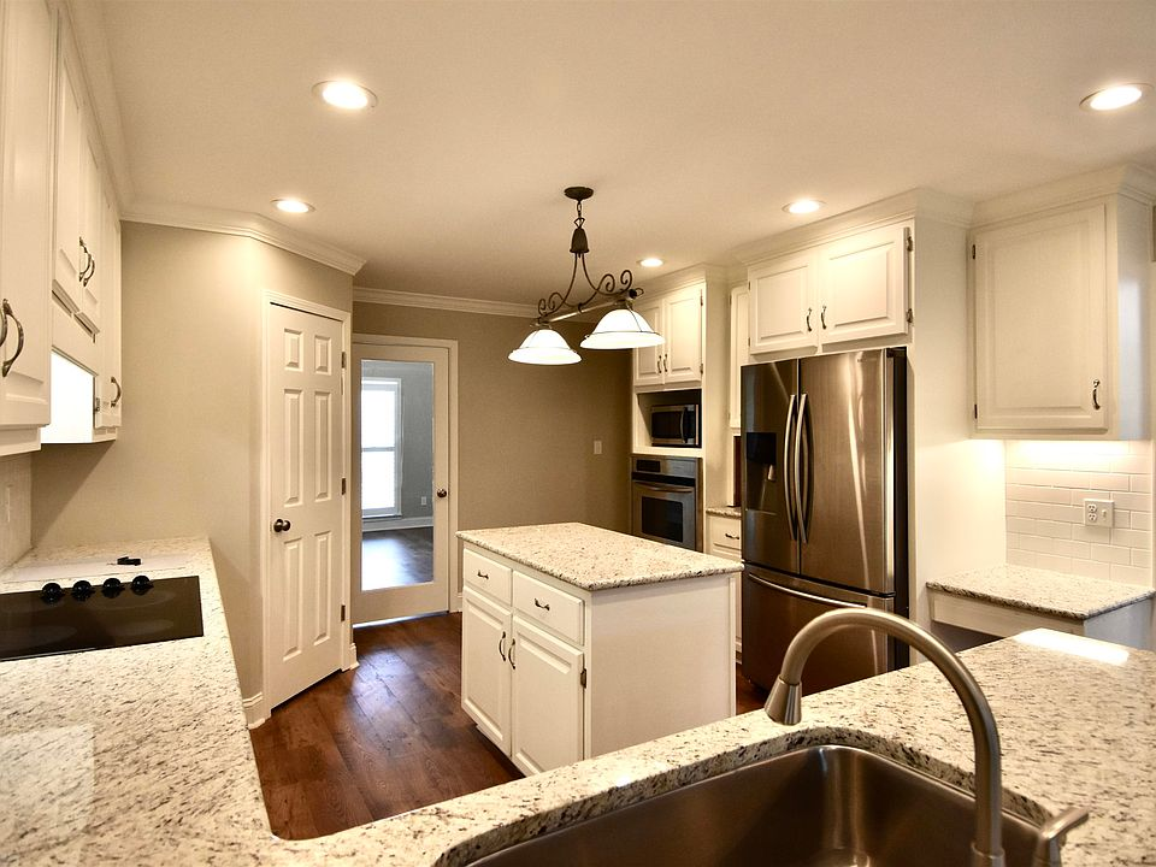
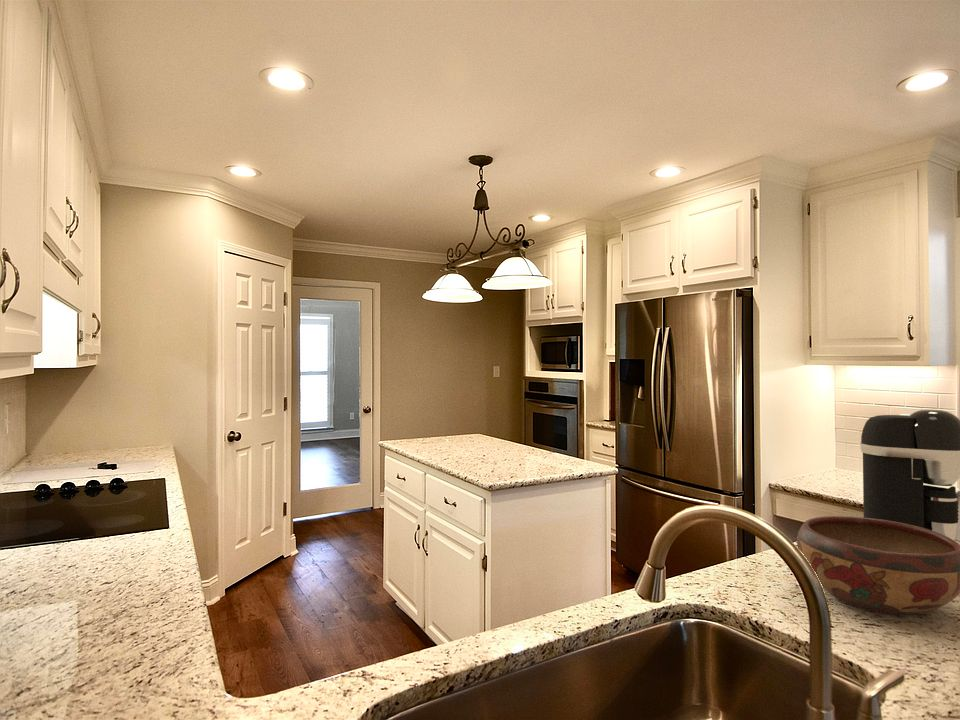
+ decorative bowl (877, 566)
+ coffee maker (912, 478)
